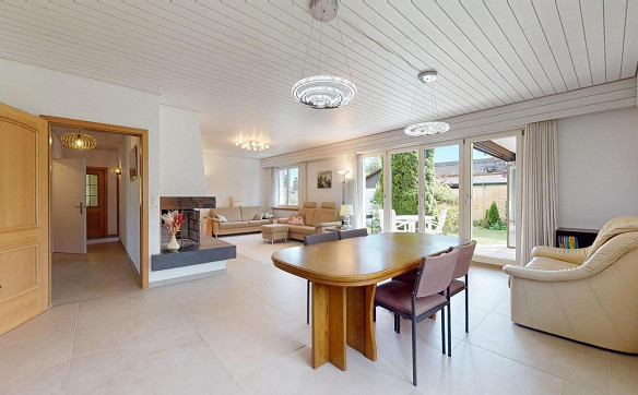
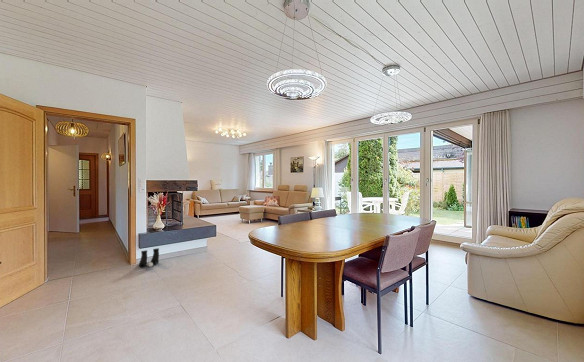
+ boots (146, 256)
